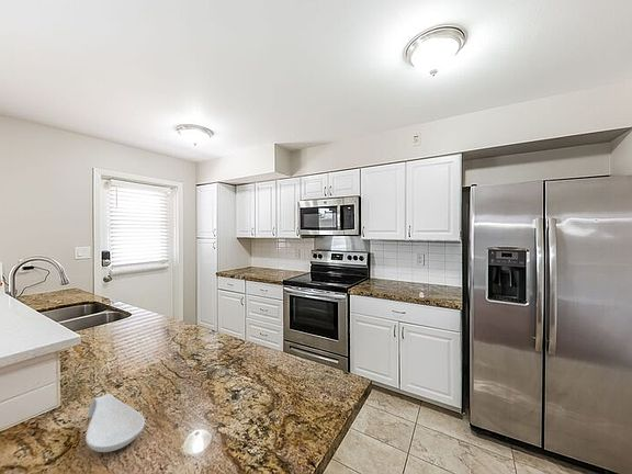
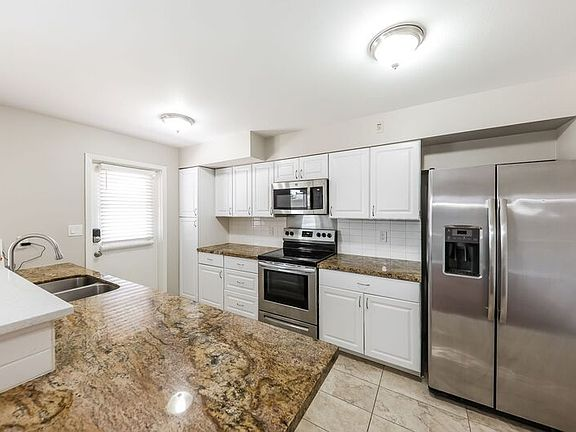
- spoon rest (109, 418)
